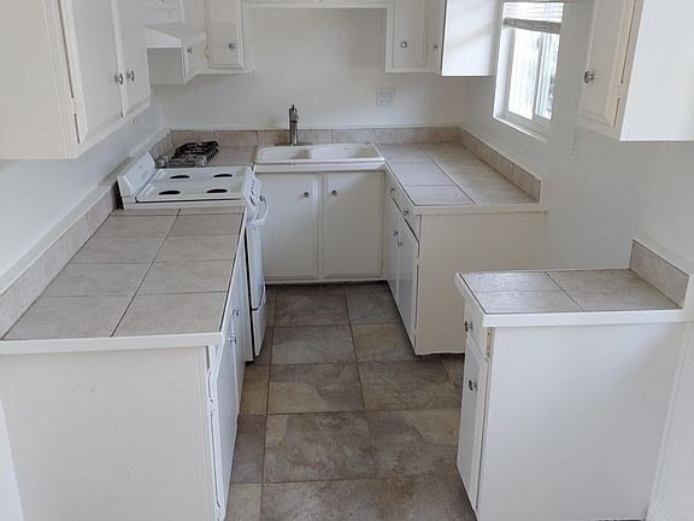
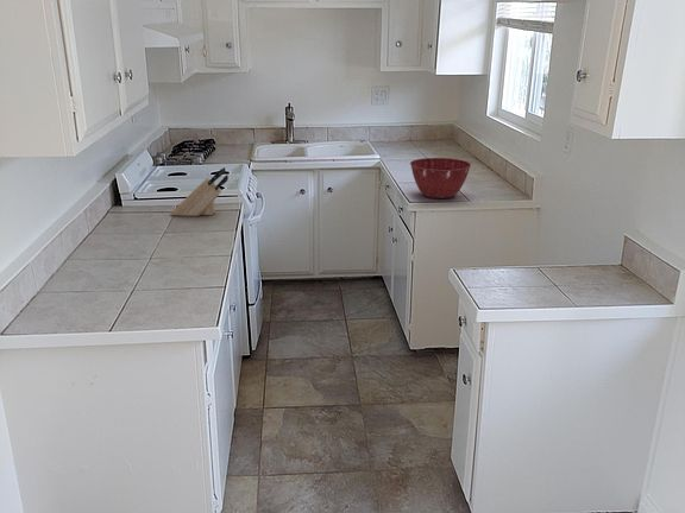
+ knife block (200, 190)
+ mixing bowl (439, 178)
